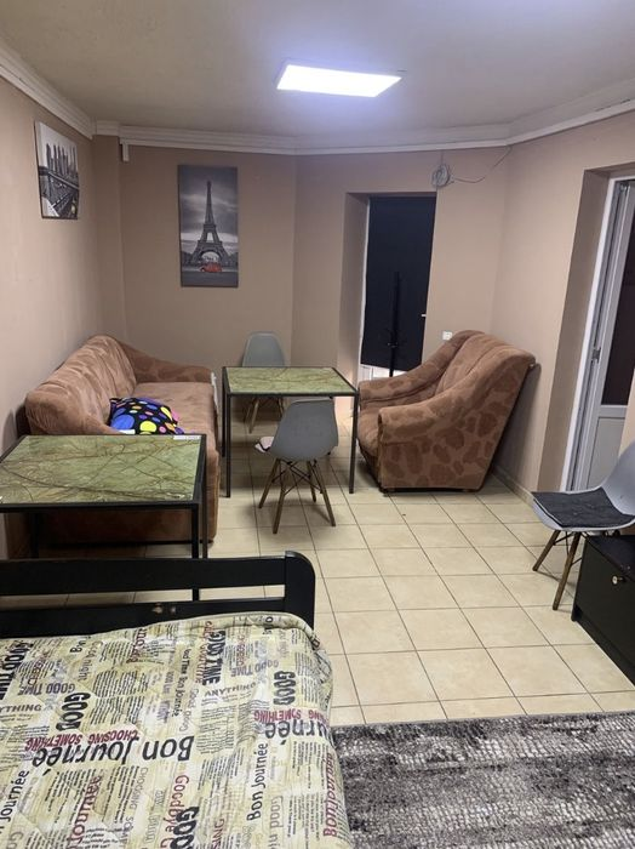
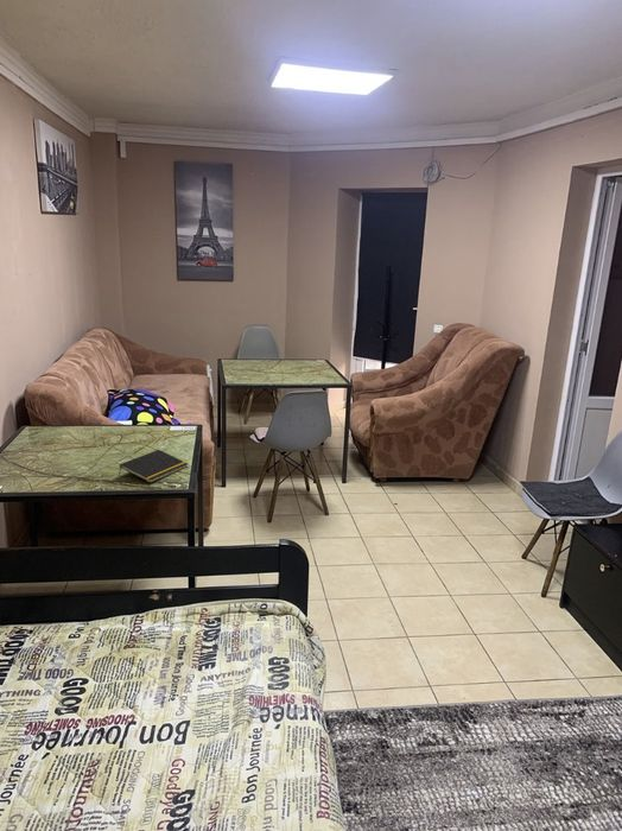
+ notepad (154, 465)
